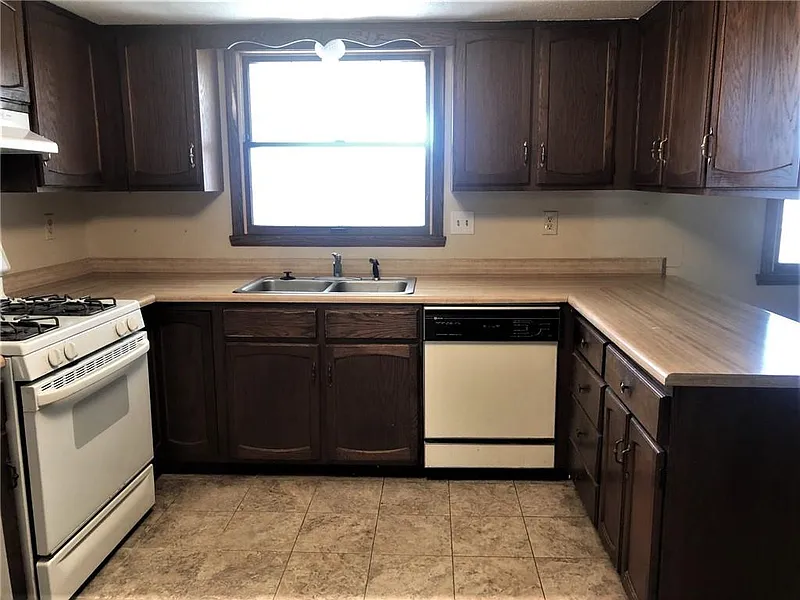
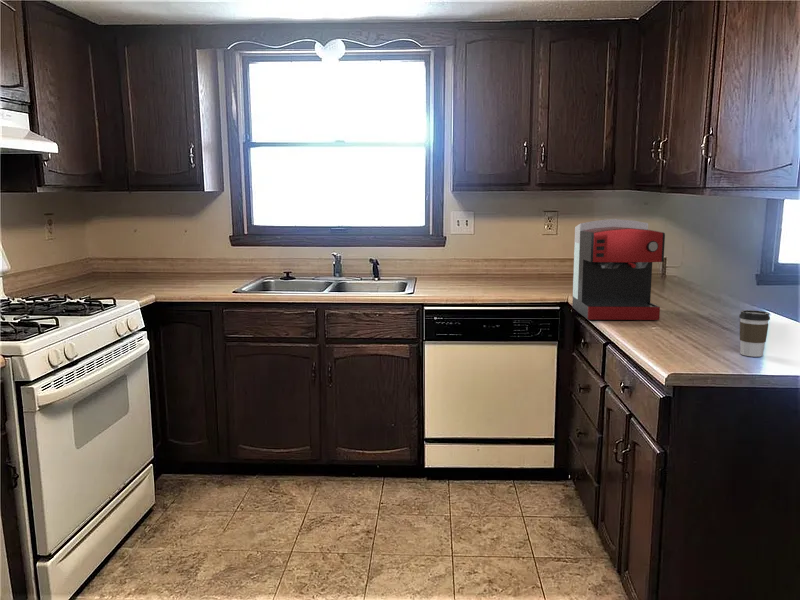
+ coffee cup (753, 333)
+ coffee maker (618, 267)
